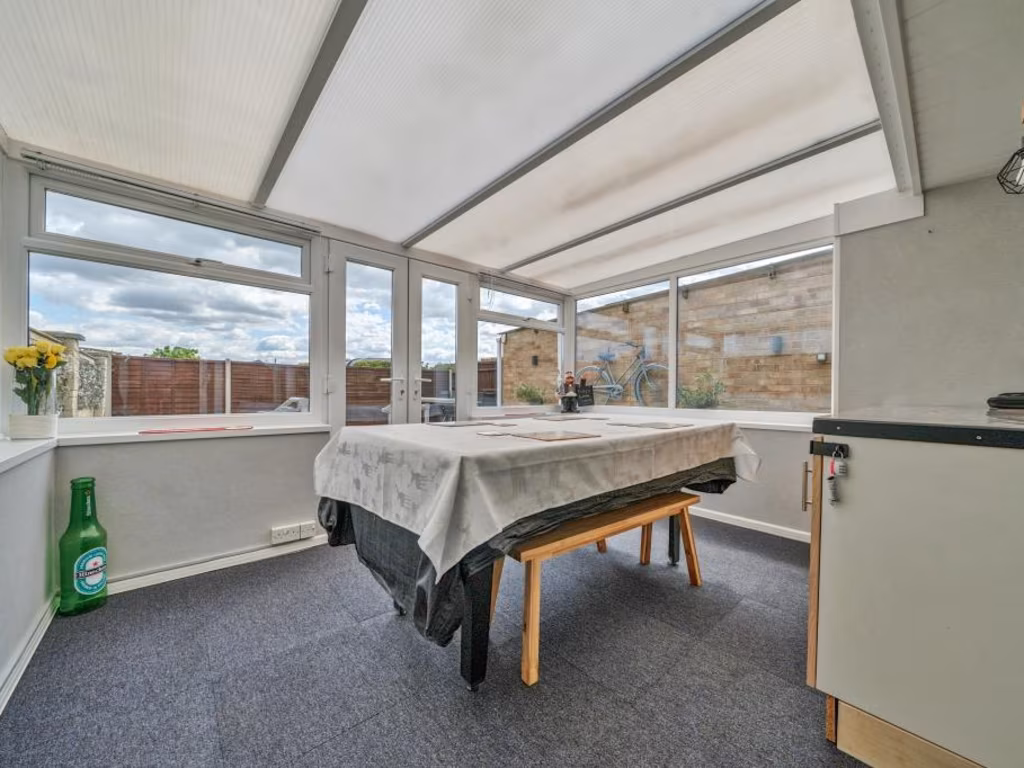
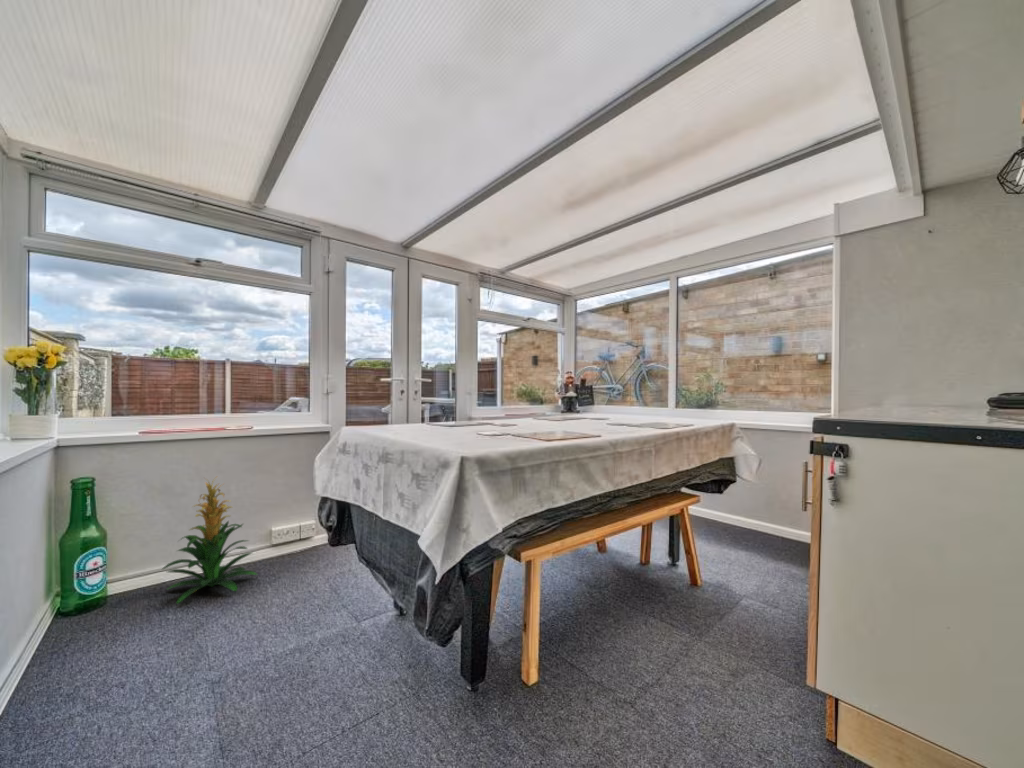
+ indoor plant (212, 530)
